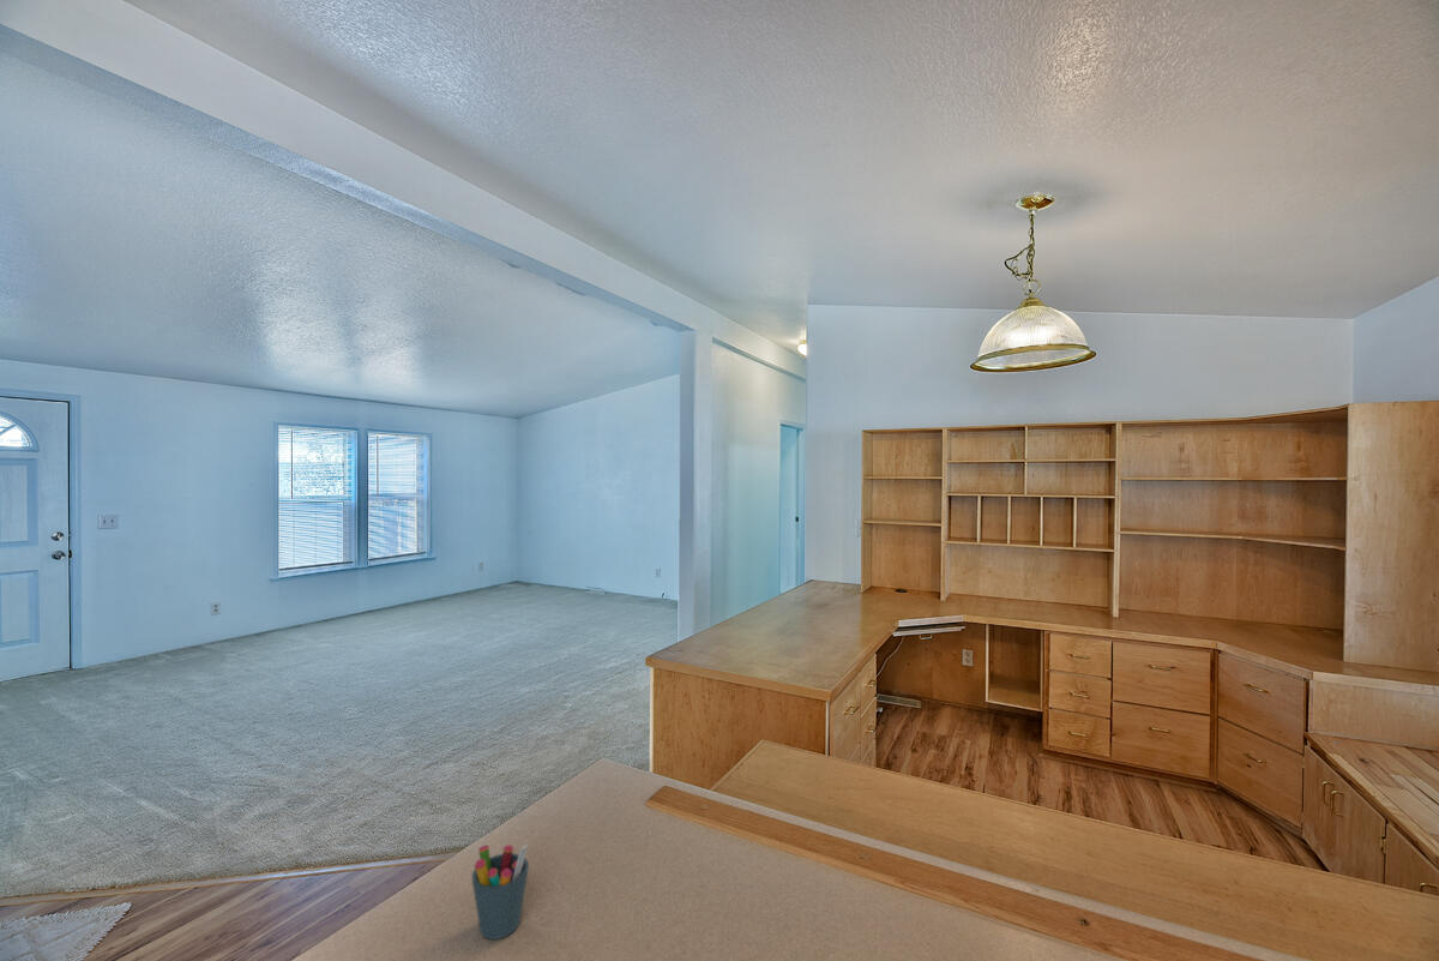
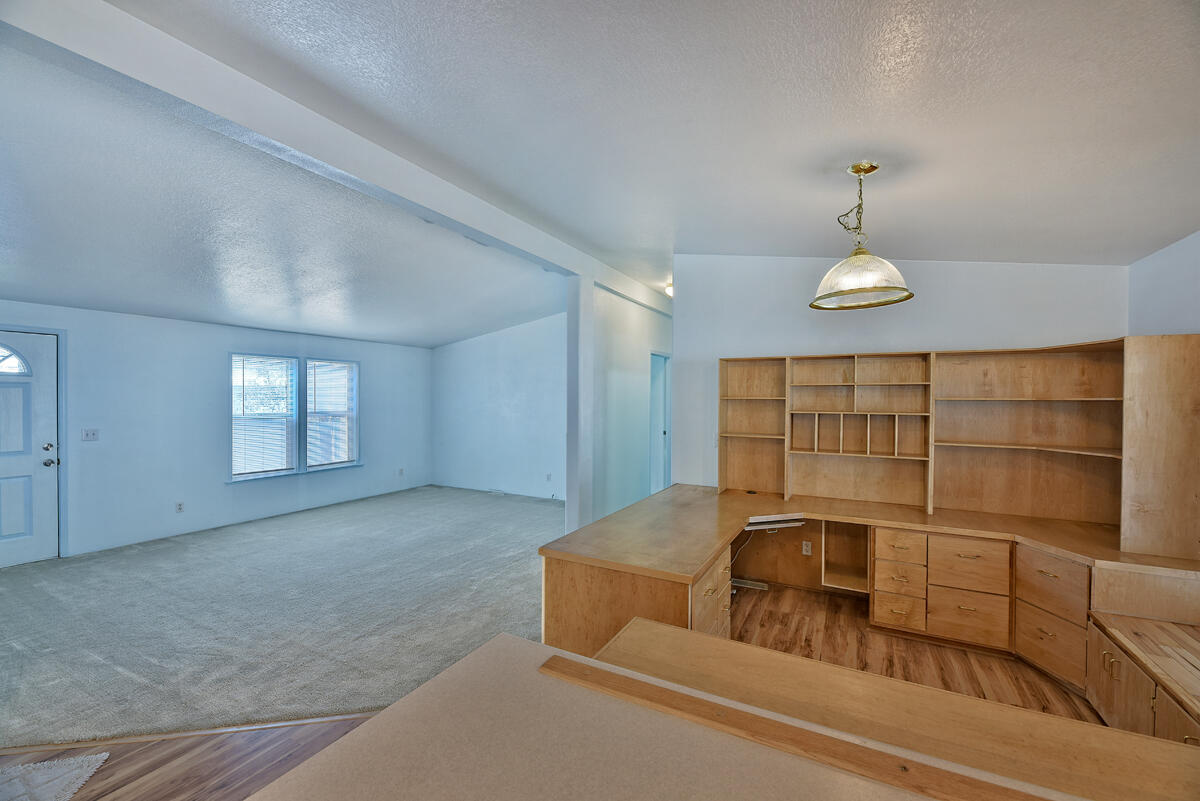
- pen holder (499, 883)
